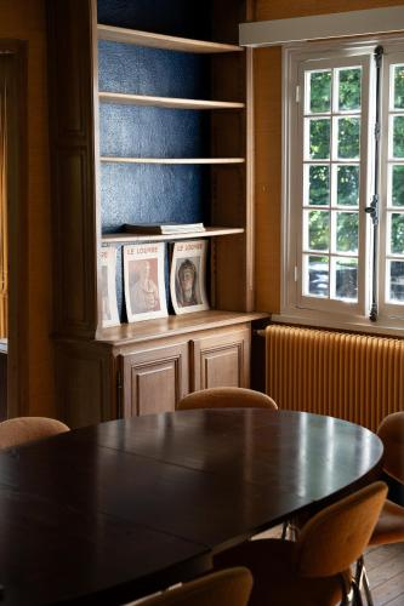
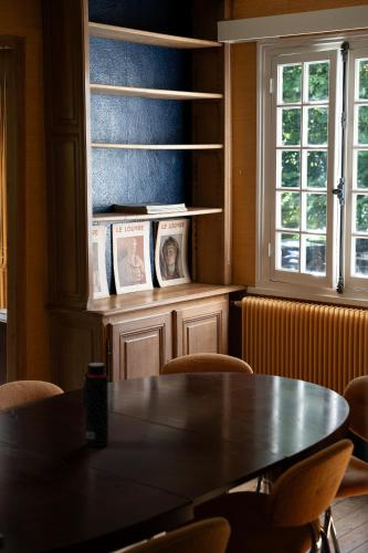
+ water bottle (95, 404)
